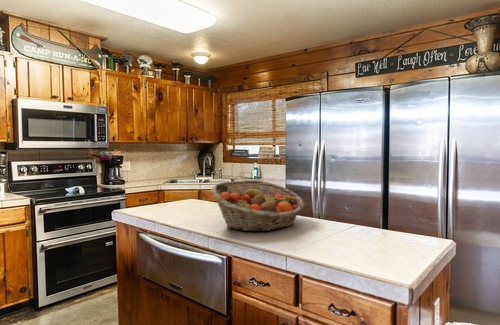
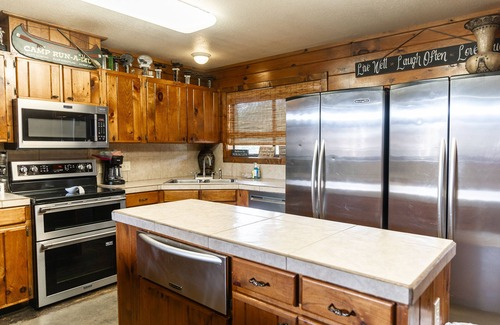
- fruit basket (258, 203)
